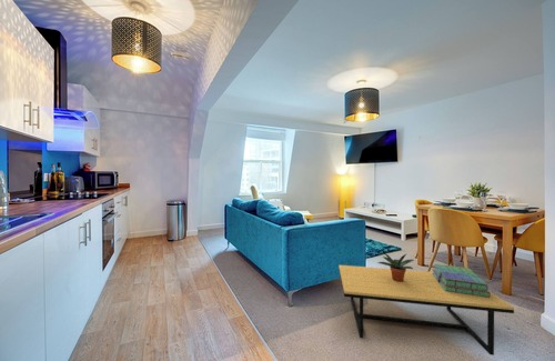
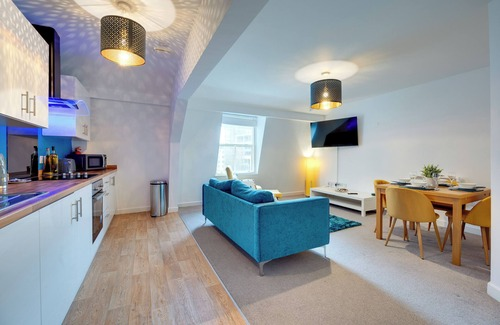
- potted plant (397, 264)
- coffee table (408, 302)
- stack of books (457, 278)
